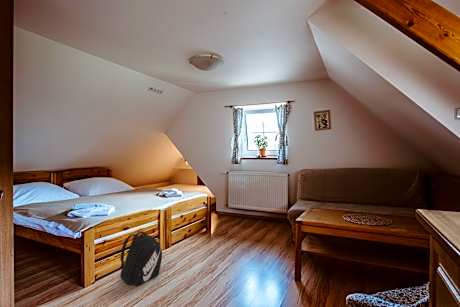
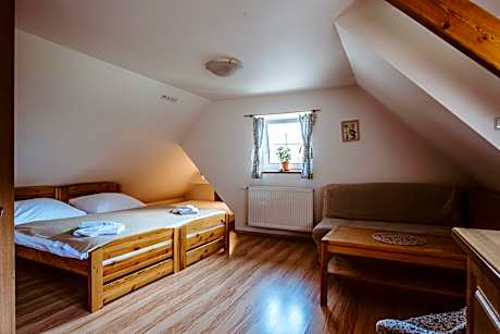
- backpack (139, 254)
